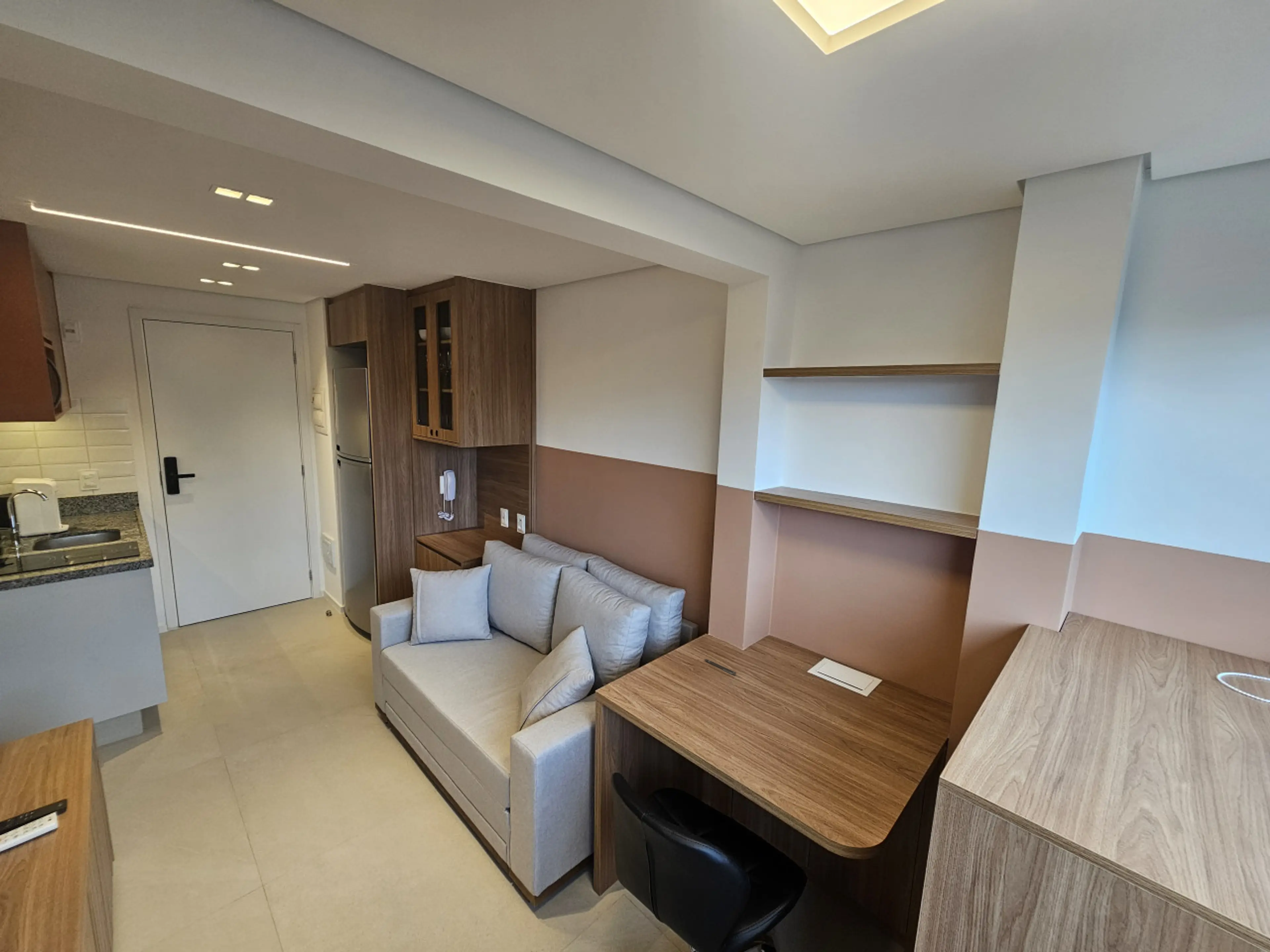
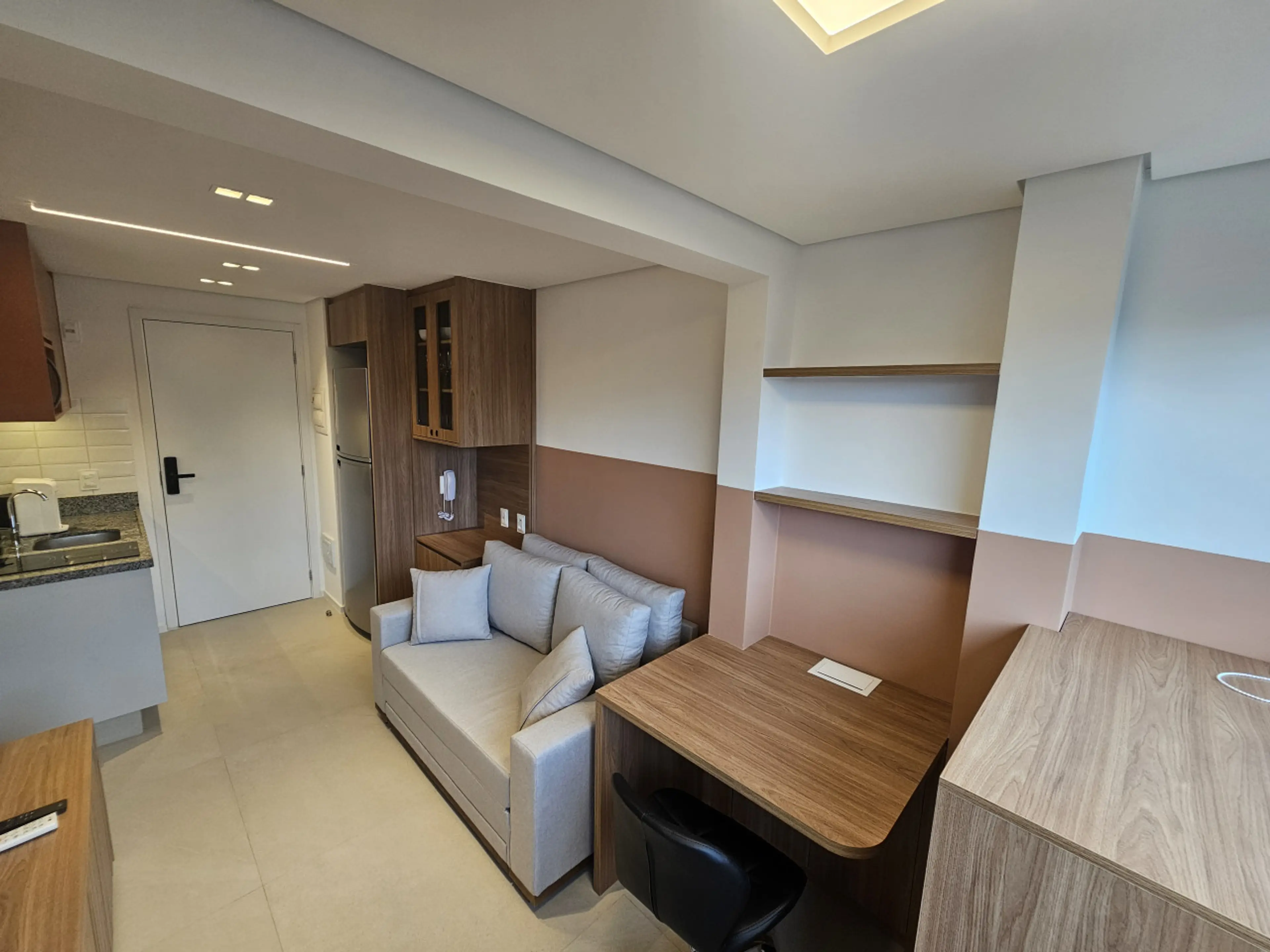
- pen (719, 666)
